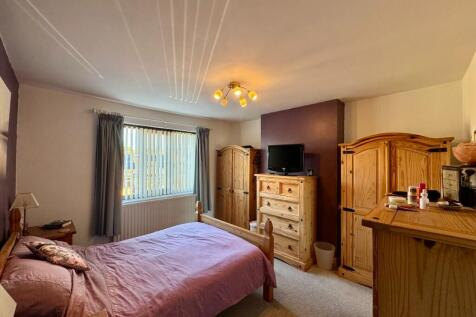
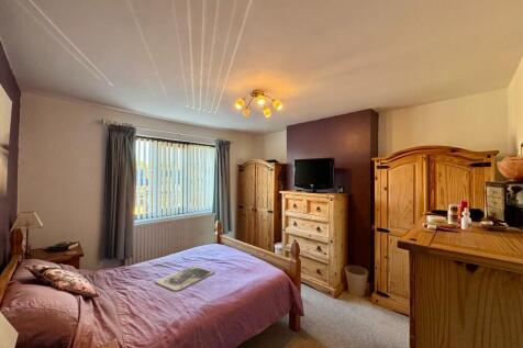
+ tray (186, 277)
